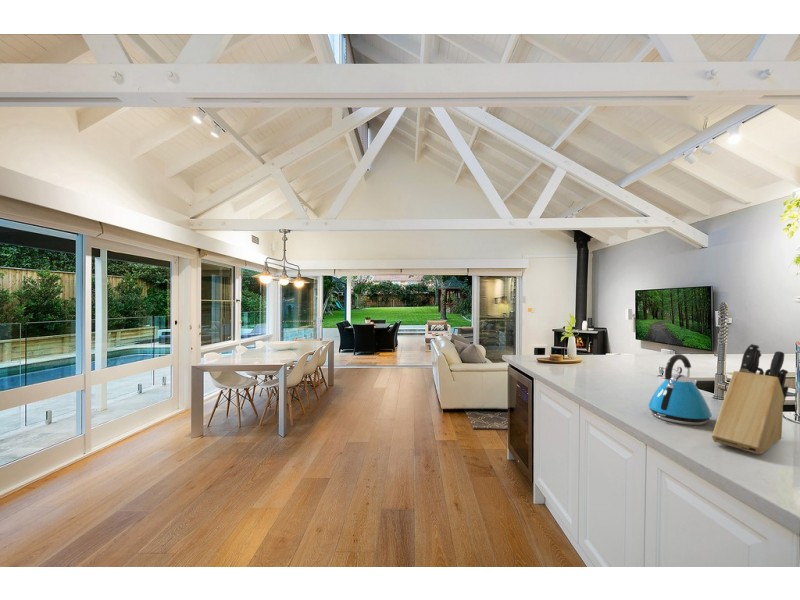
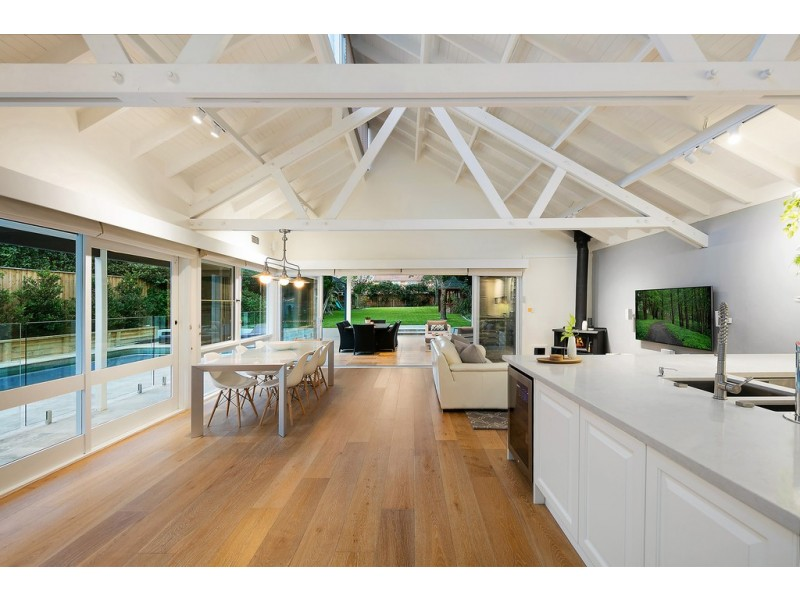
- knife block (753, 393)
- kettle (677, 386)
